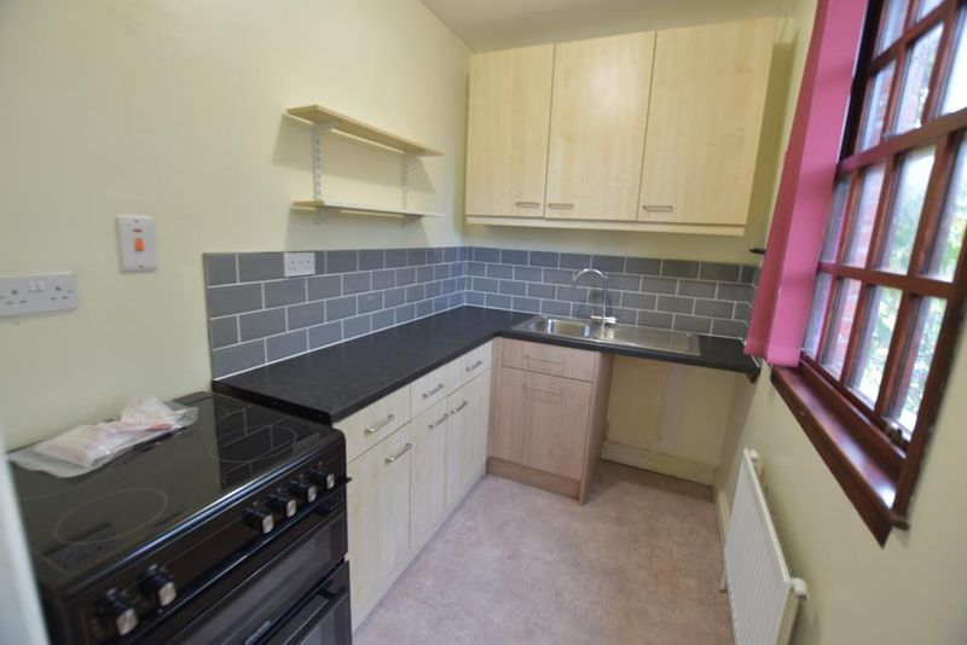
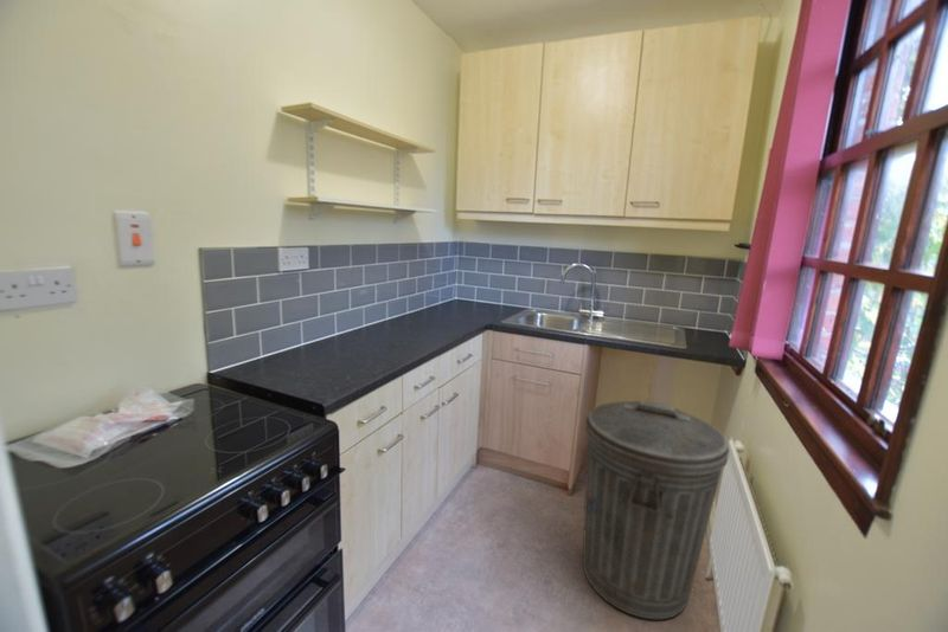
+ trash can (645, 494)
